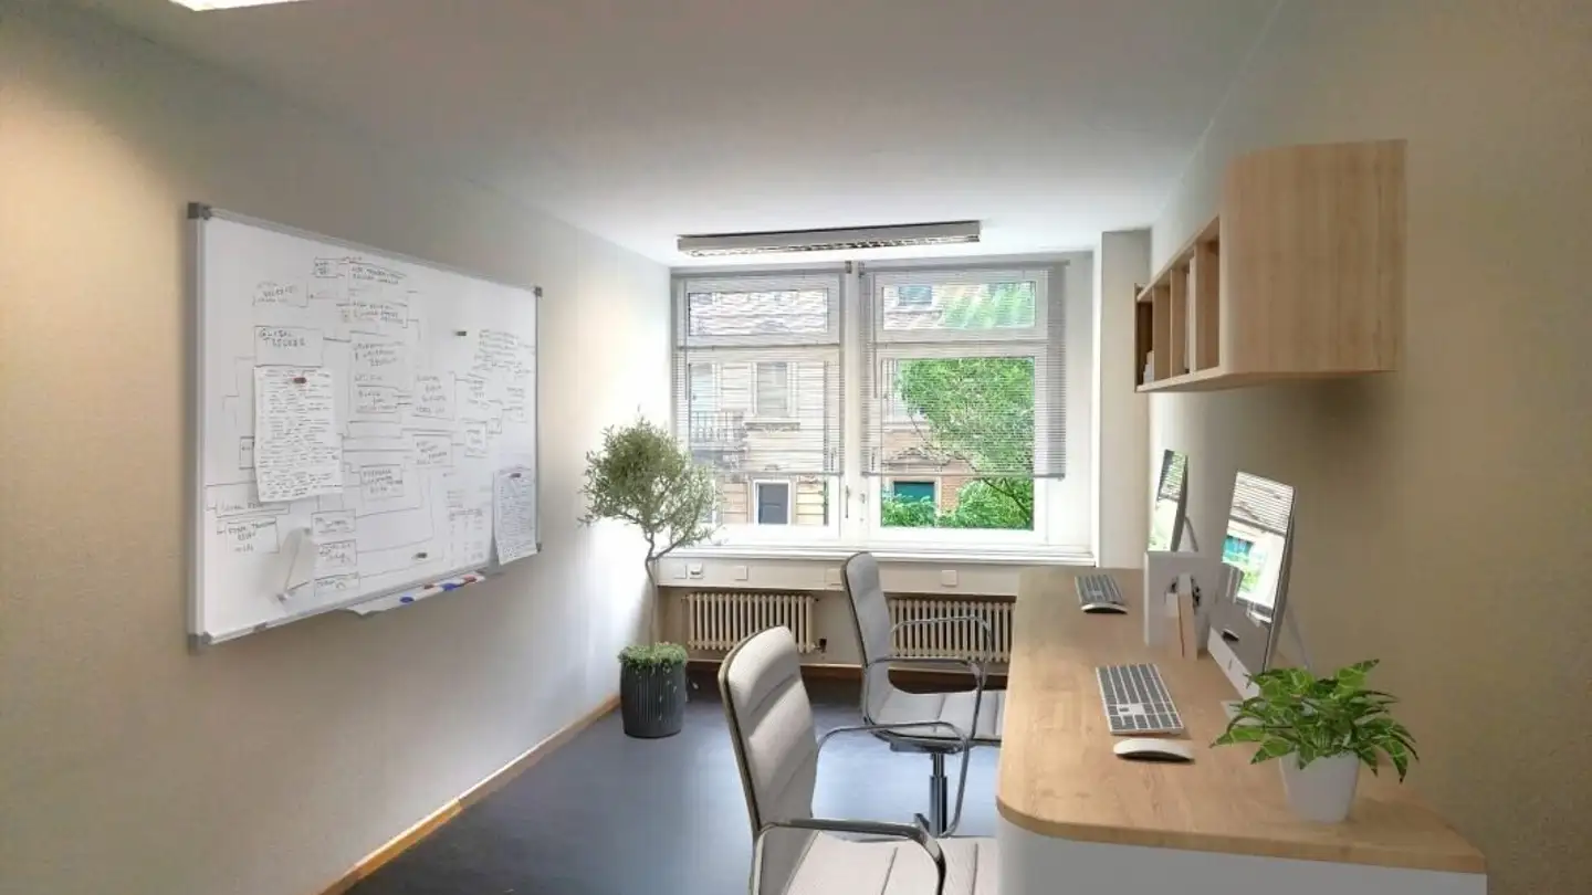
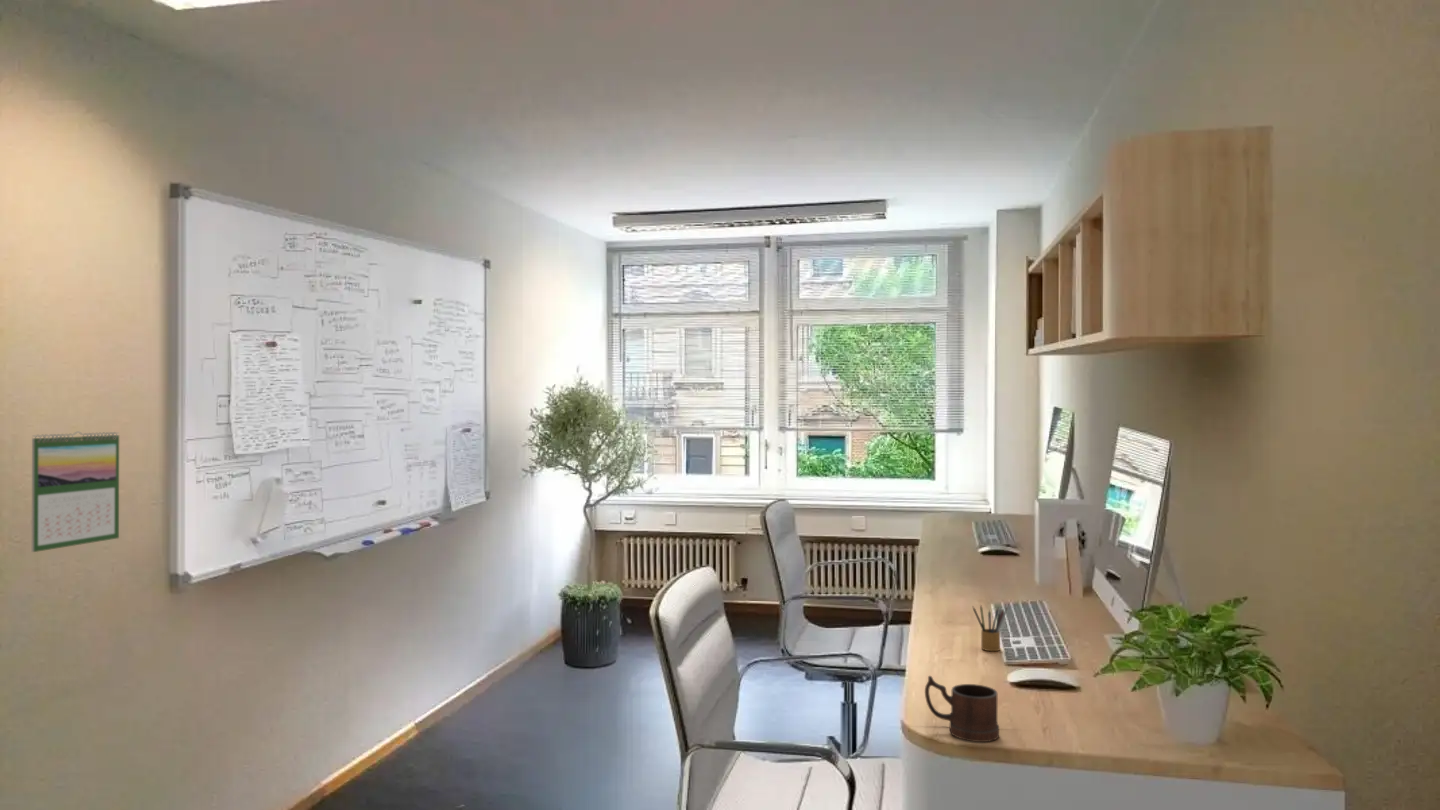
+ mug (961, 705)
+ pencil box (989, 626)
+ calendar (77, 488)
